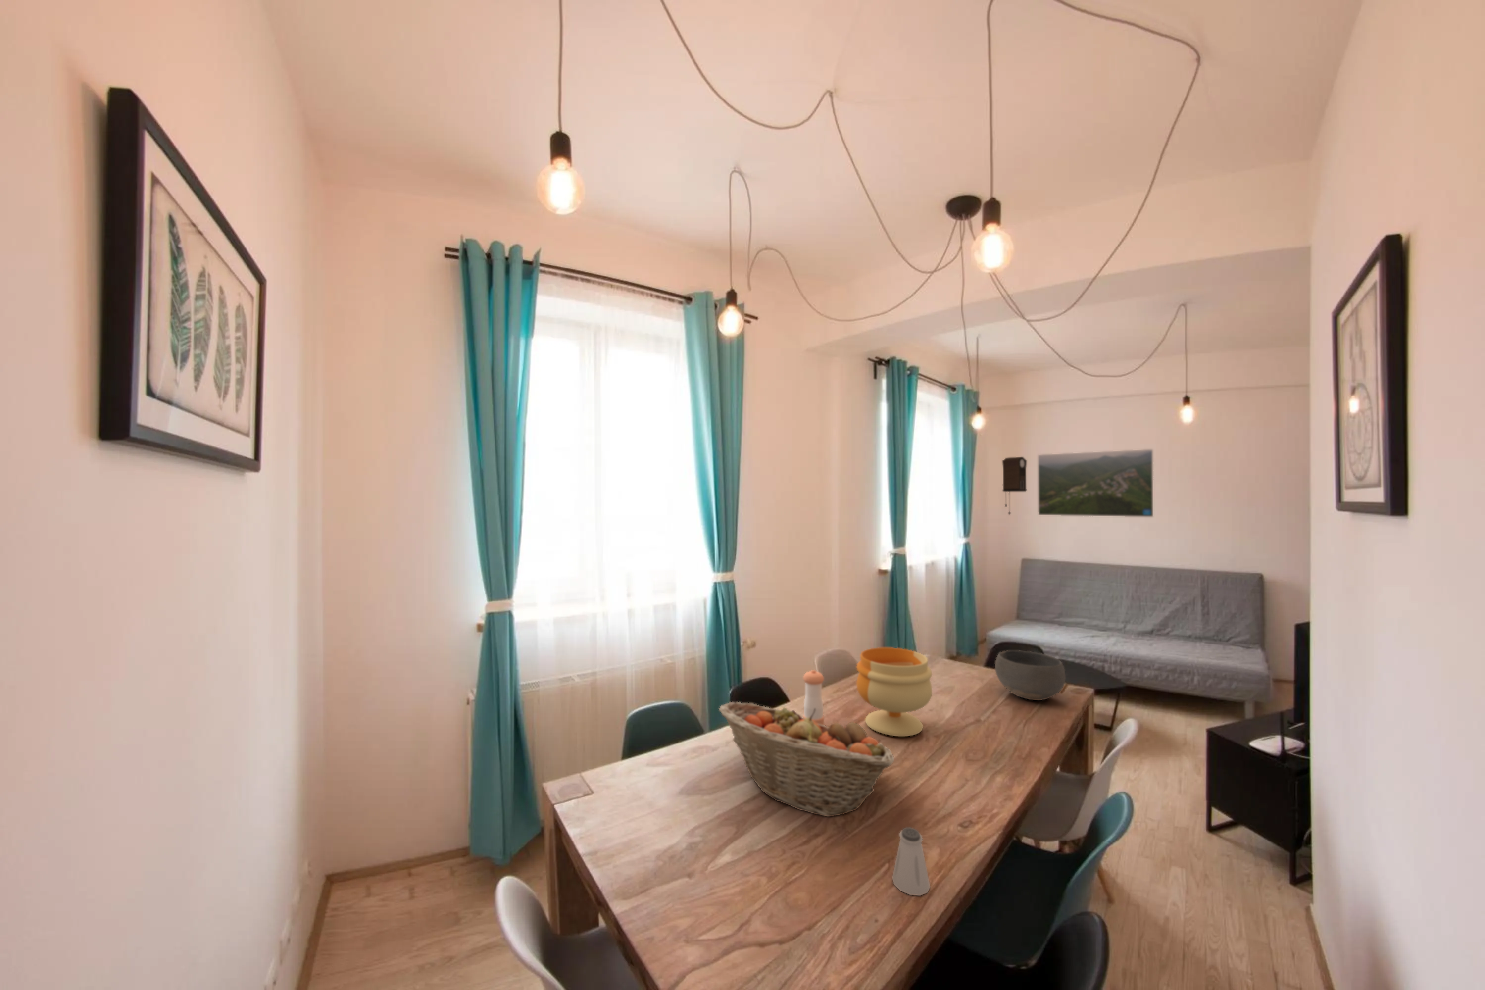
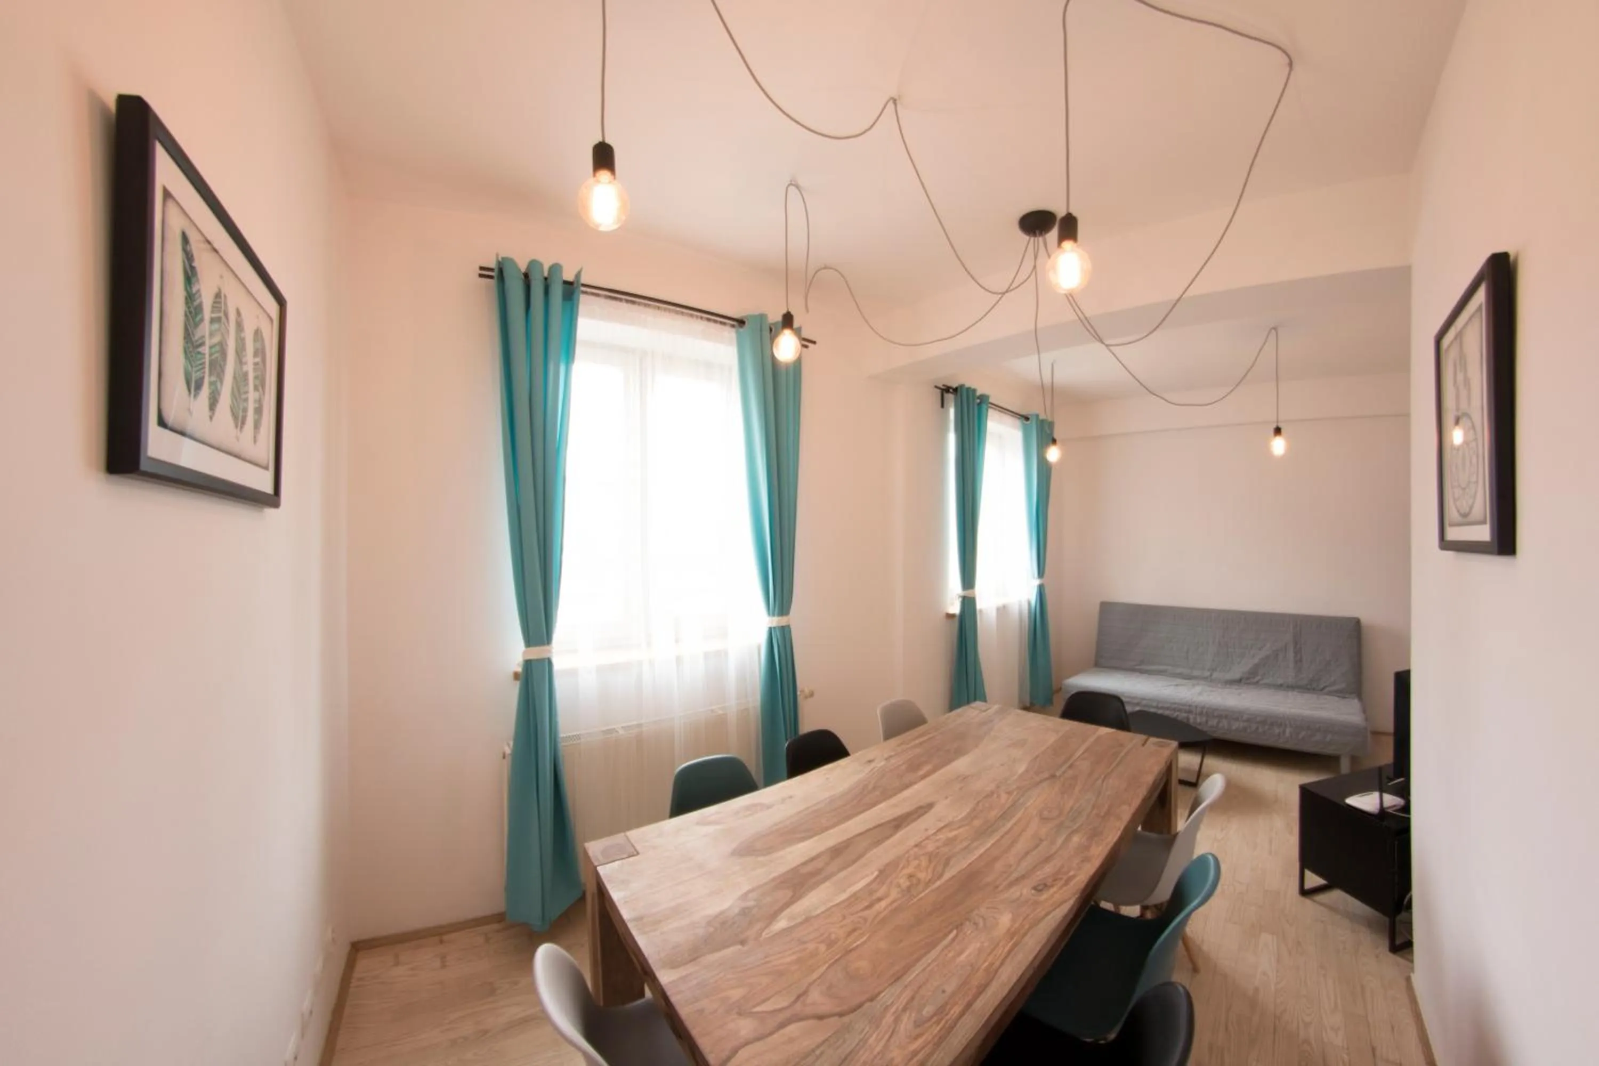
- footed bowl (894, 691)
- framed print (1092, 484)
- pepper shaker (813, 698)
- bowl (1029, 676)
- fruit basket (802, 745)
- pendulum clock (1014, 486)
- saltshaker (910, 856)
